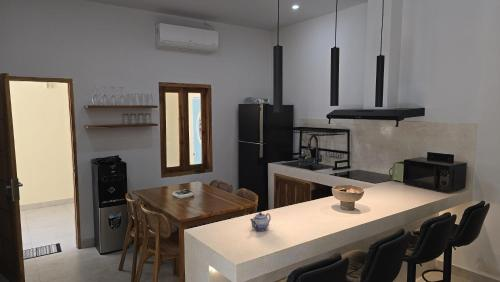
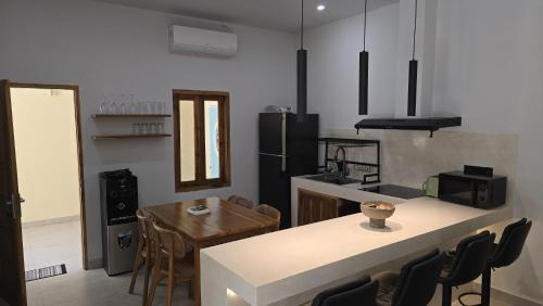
- teapot (260, 220)
